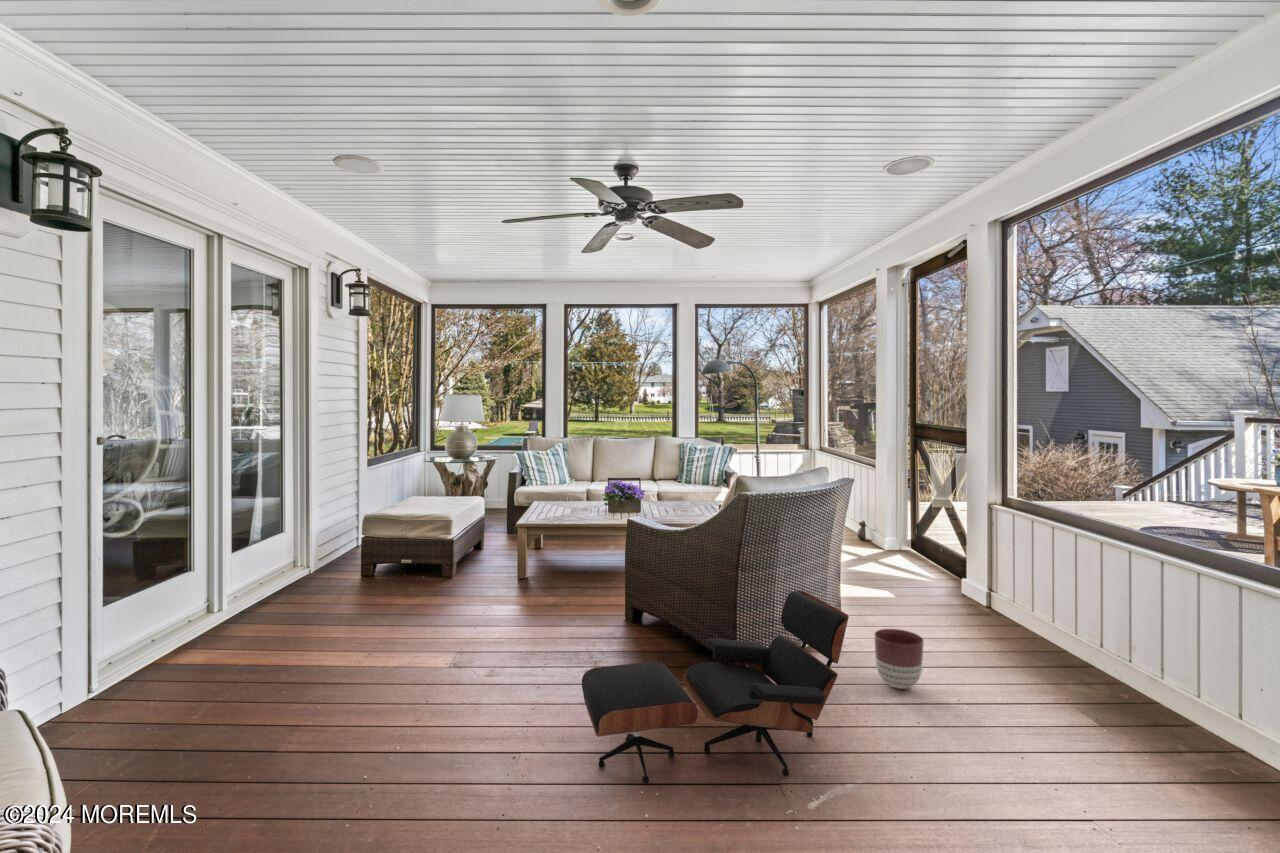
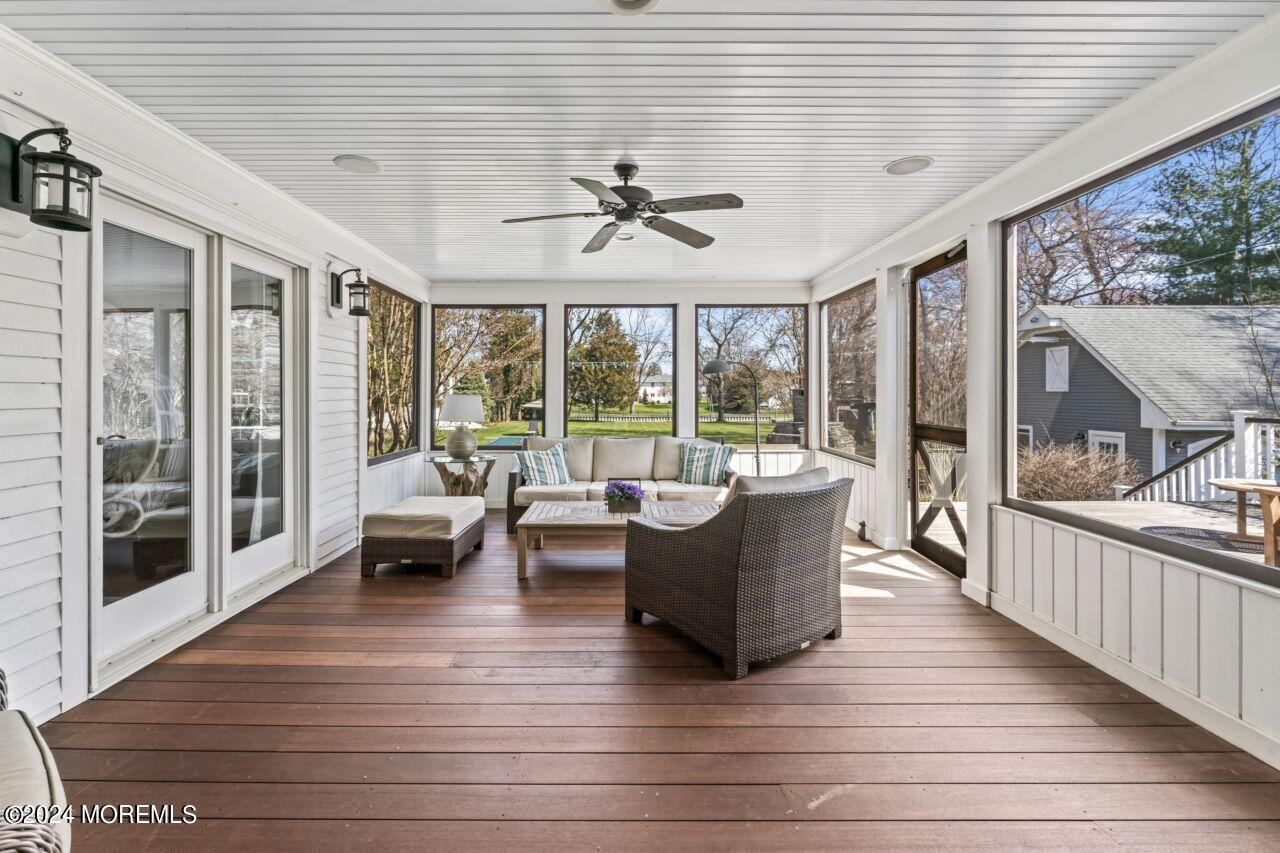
- lounge chair (711, 680)
- planter (898, 661)
